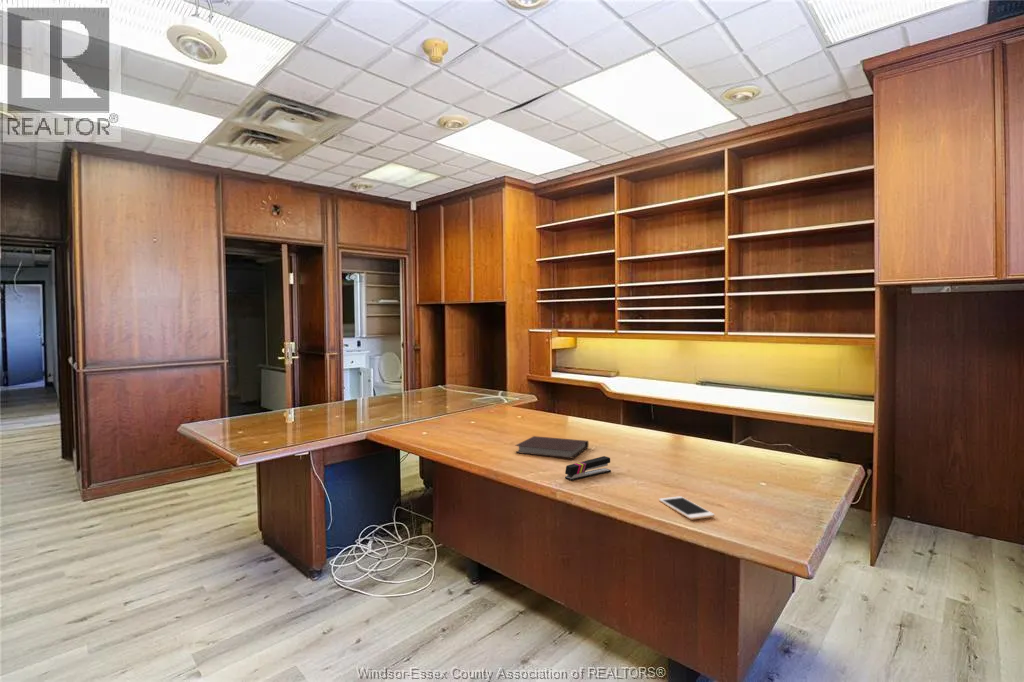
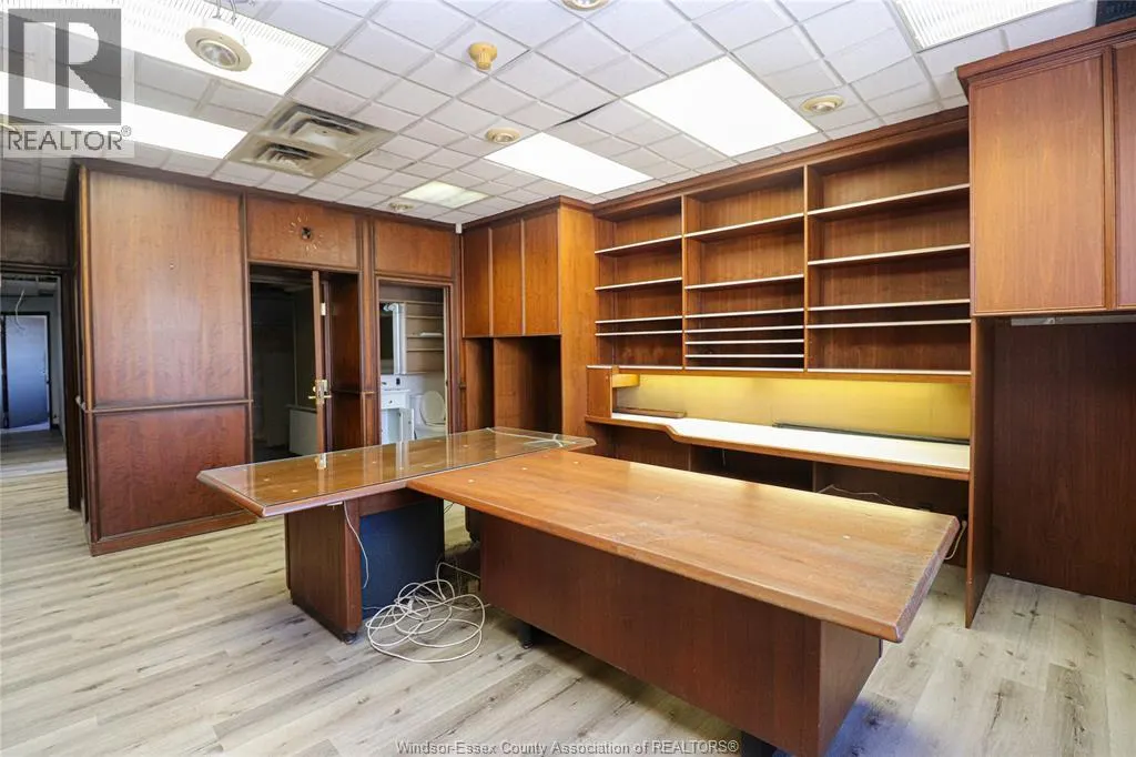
- notebook (552, 446)
- cell phone (685, 507)
- stapler (588, 467)
